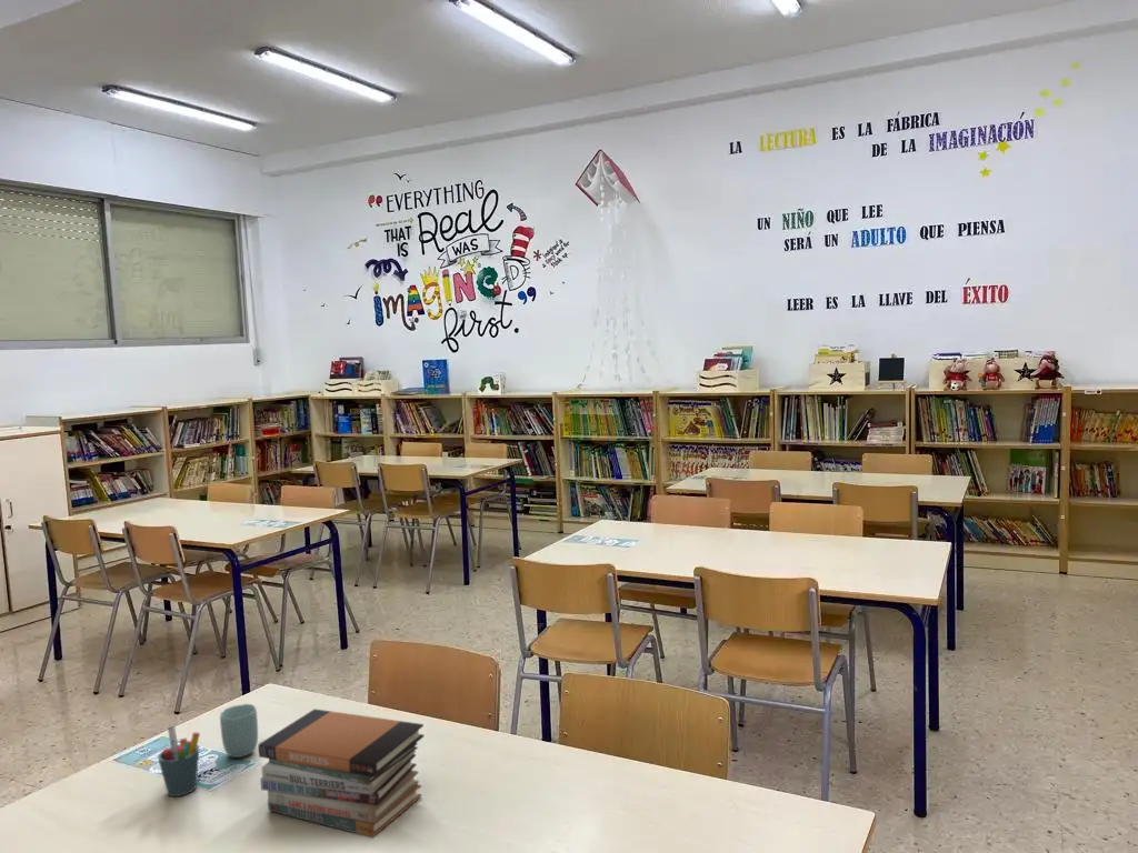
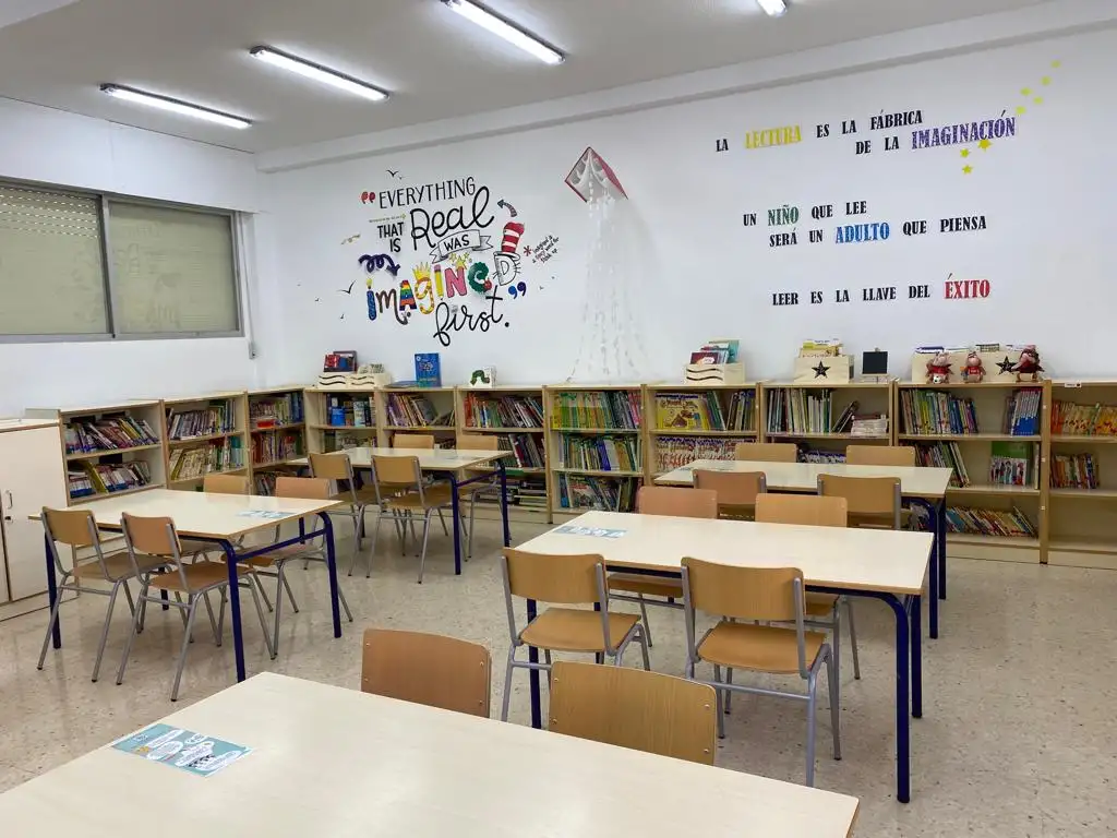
- cup (239, 732)
- pen holder (180, 760)
- book stack (342, 767)
